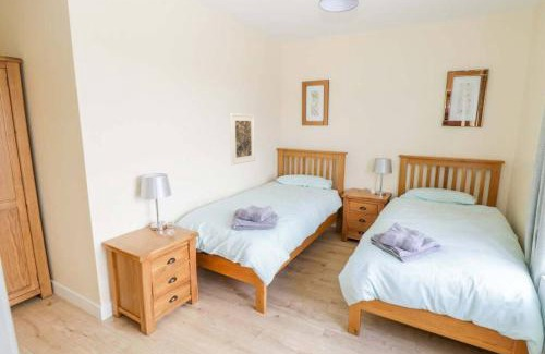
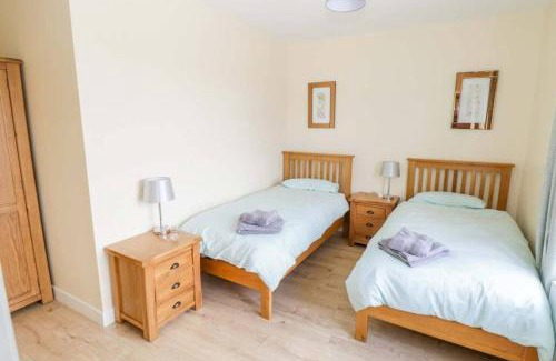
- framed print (243, 138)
